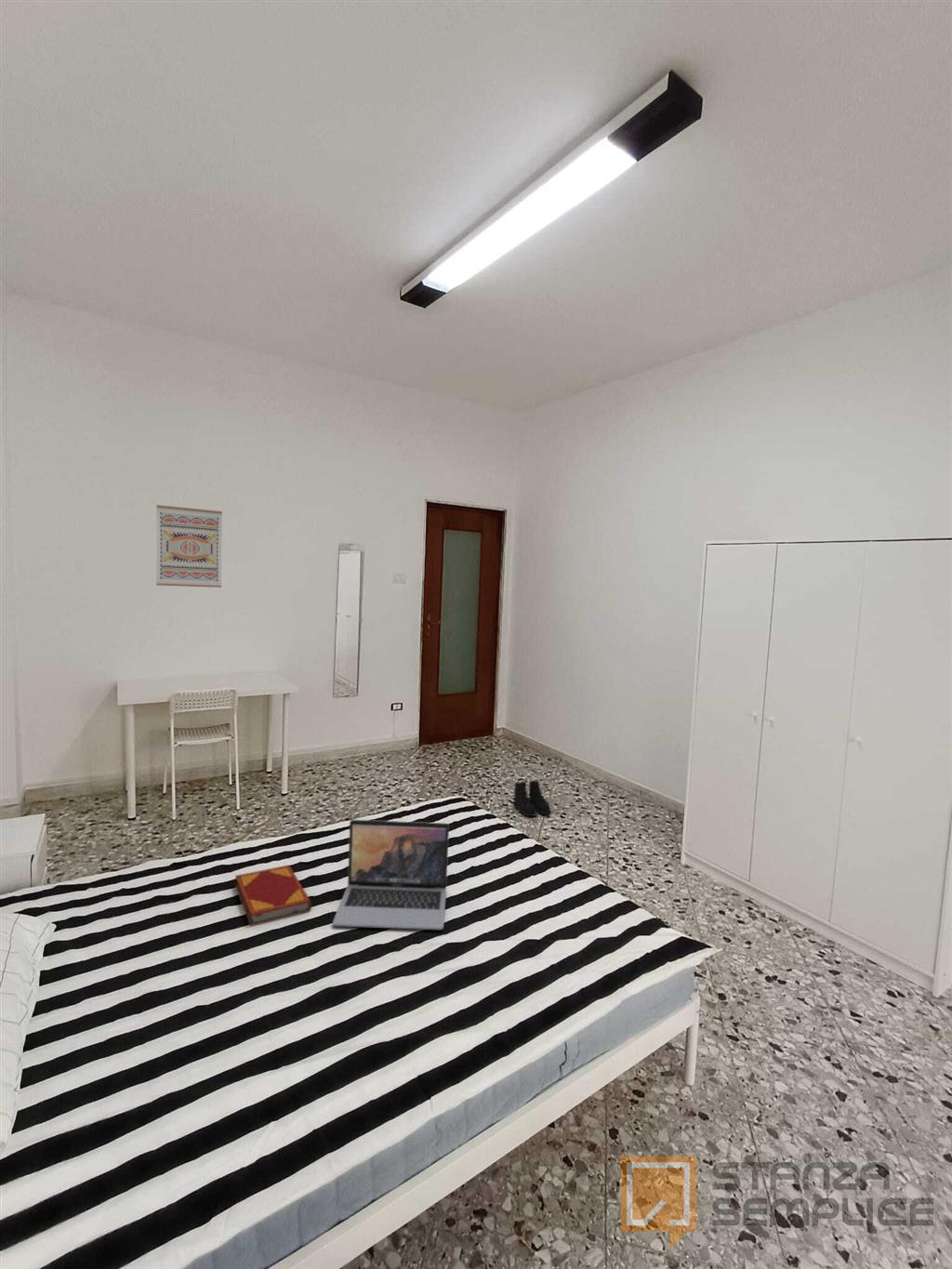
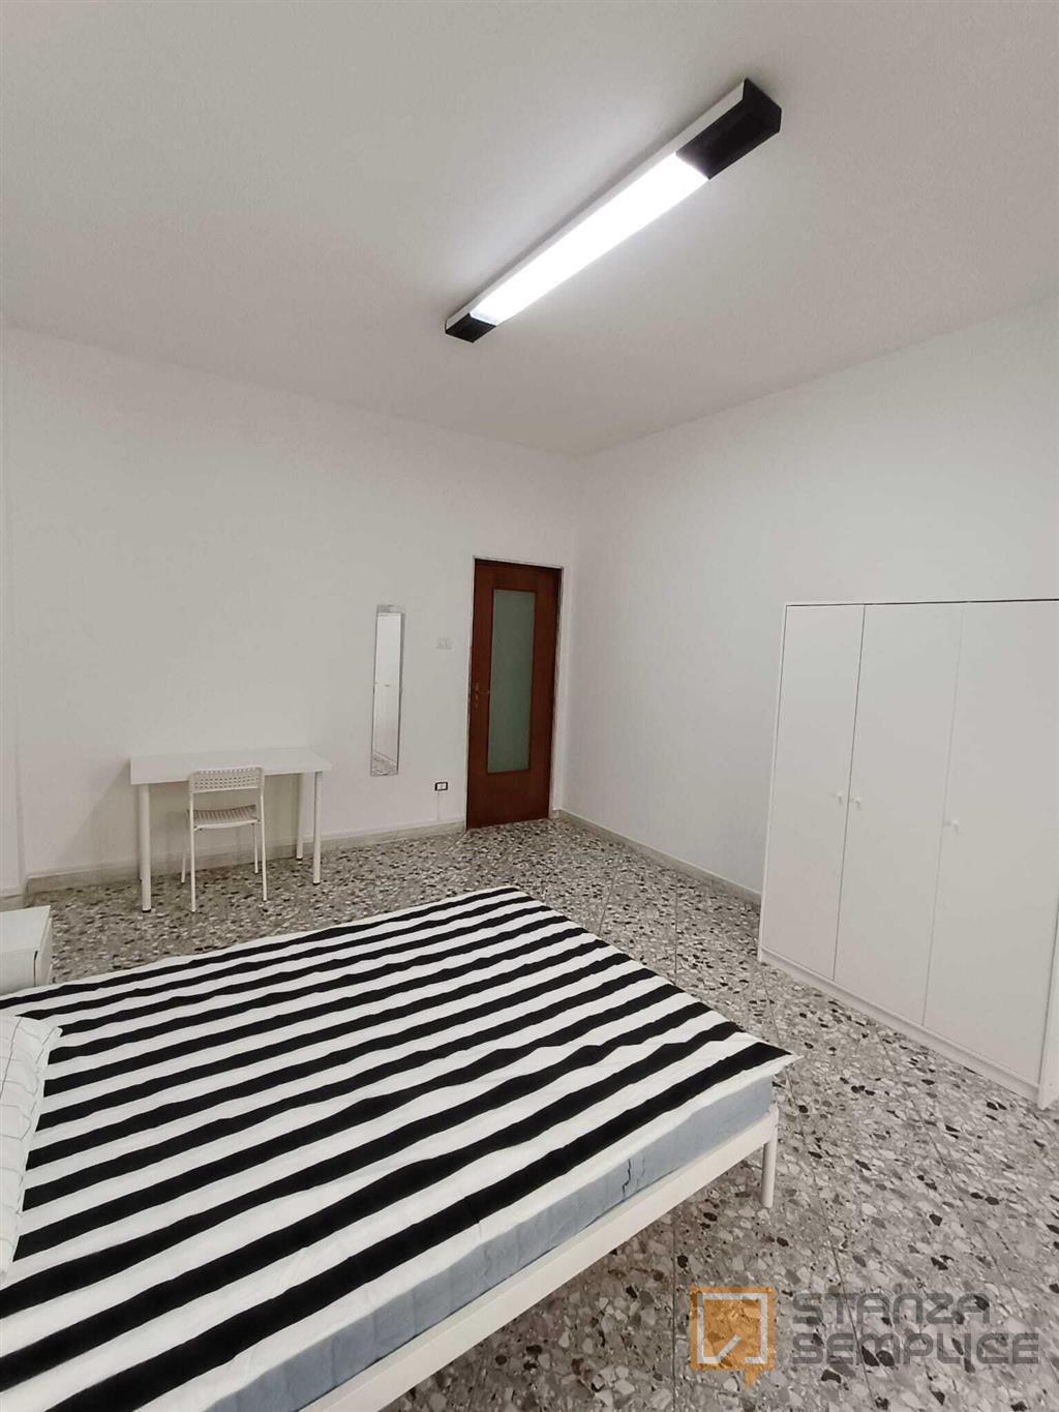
- boots (532, 796)
- laptop (393, 872)
- wall art (190, 548)
- hardback book (271, 892)
